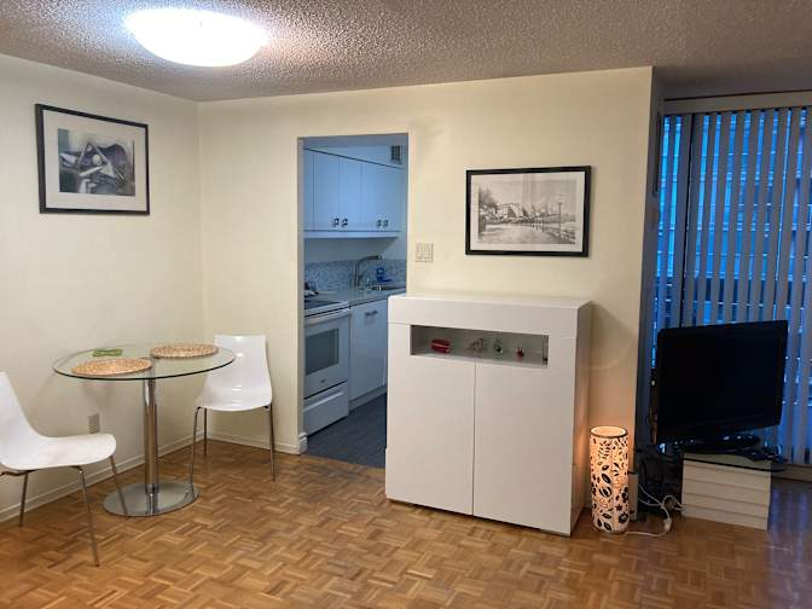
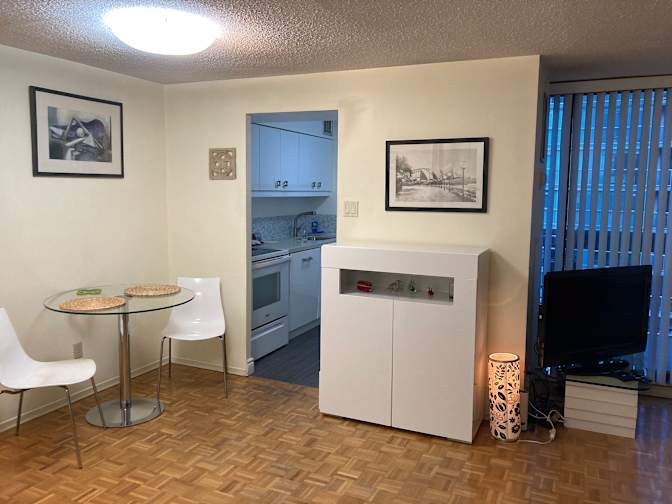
+ wall ornament (222, 164)
